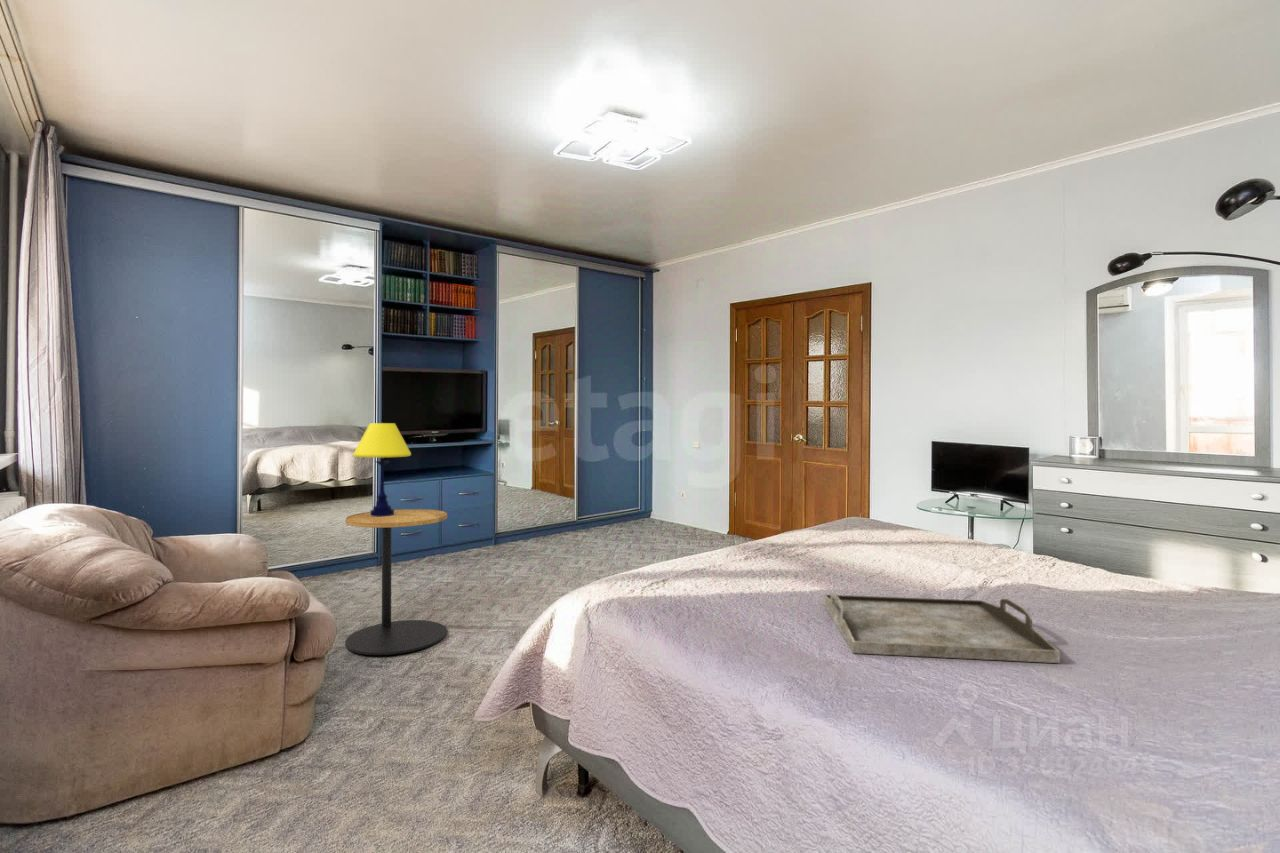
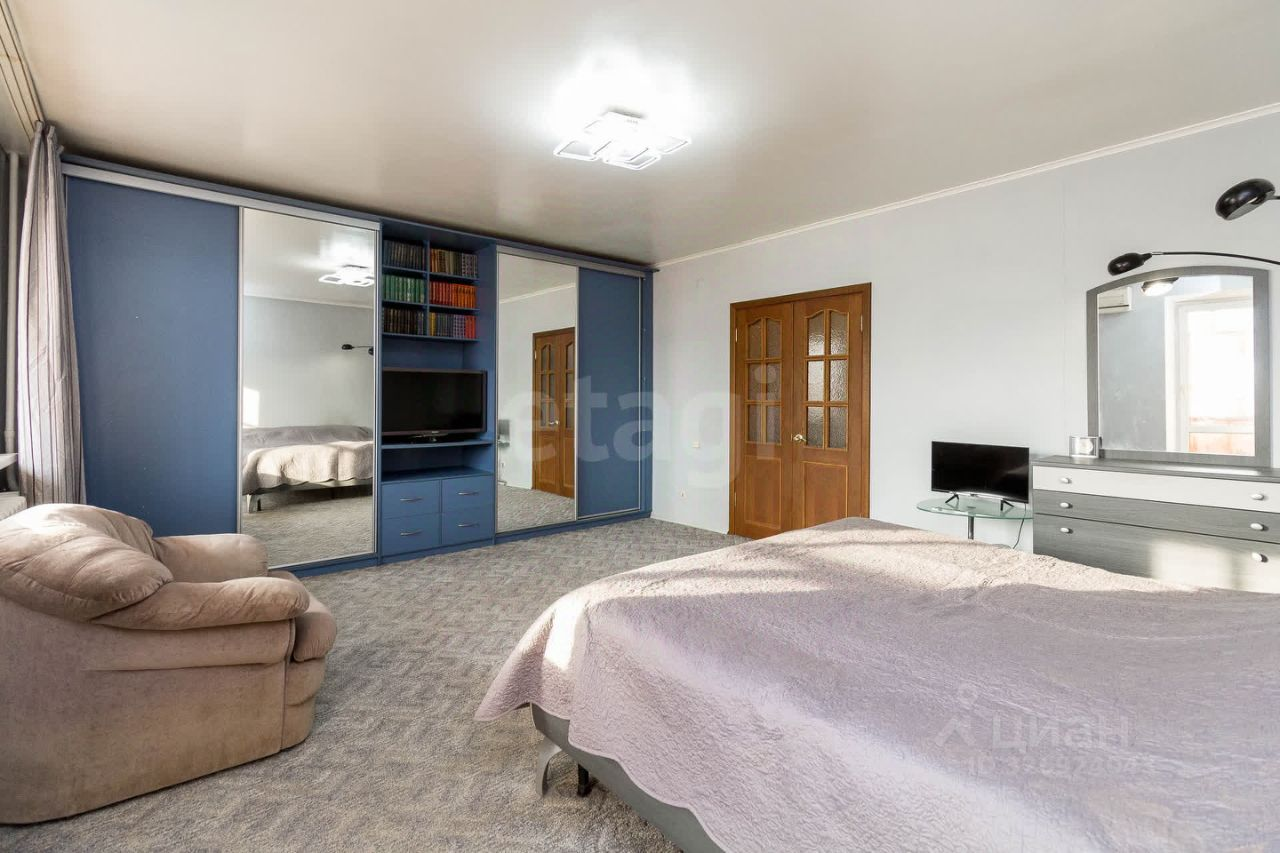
- table lamp (382, 467)
- side table (390, 576)
- serving tray (924, 614)
